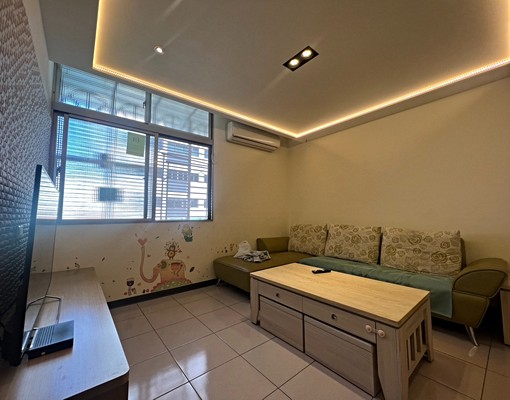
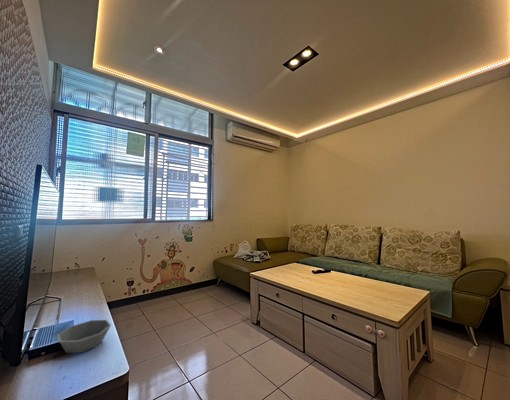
+ bowl (84, 336)
